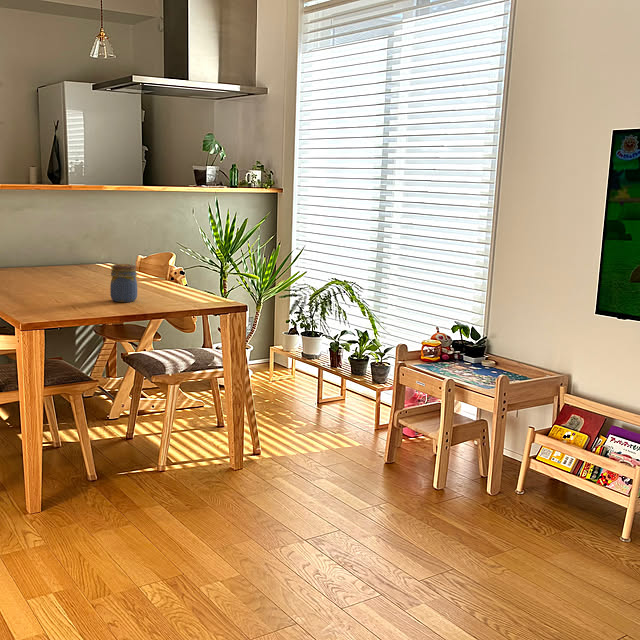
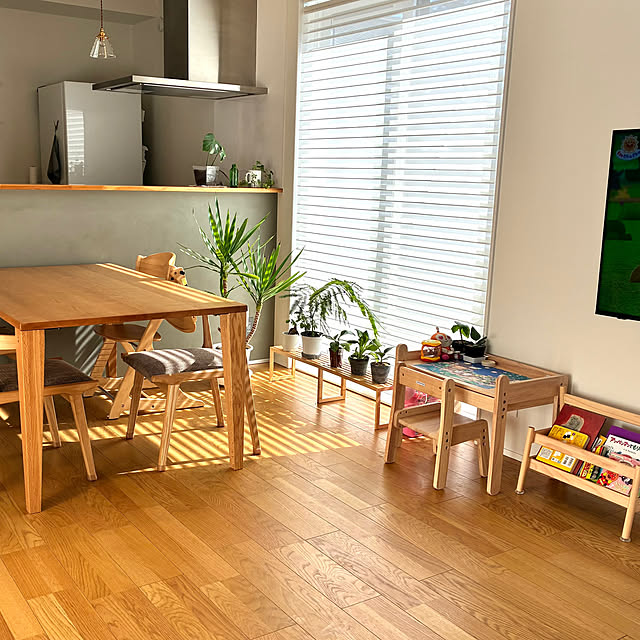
- jar (123, 282)
